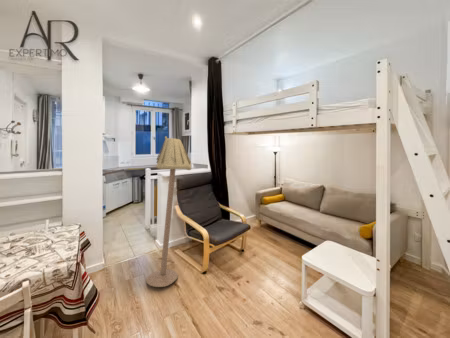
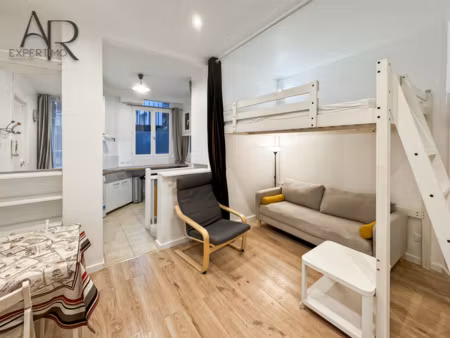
- floor lamp (170, 206)
